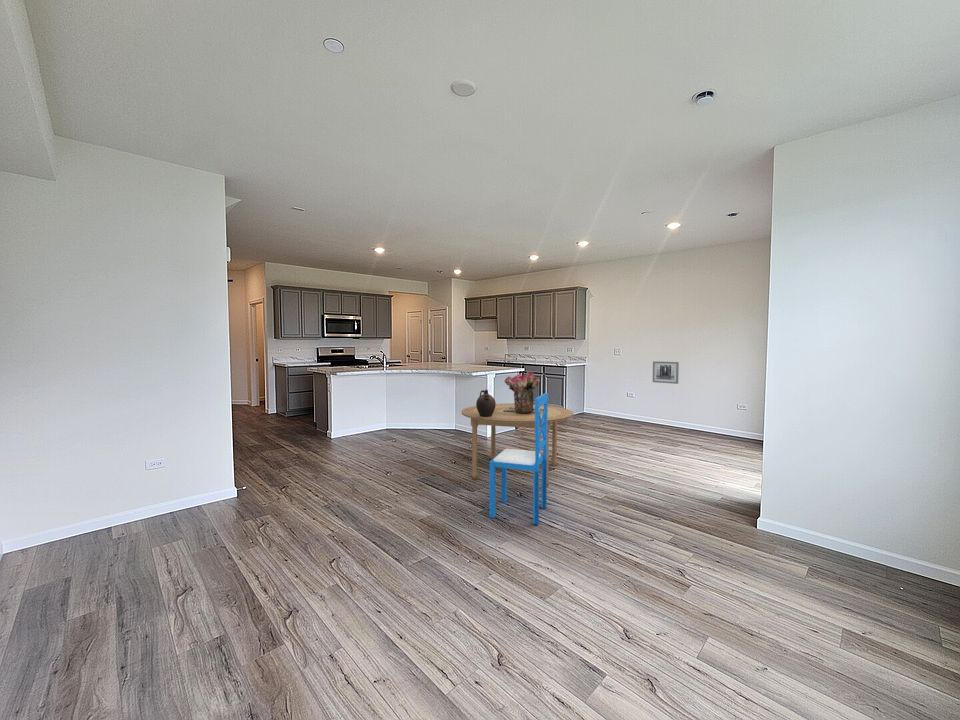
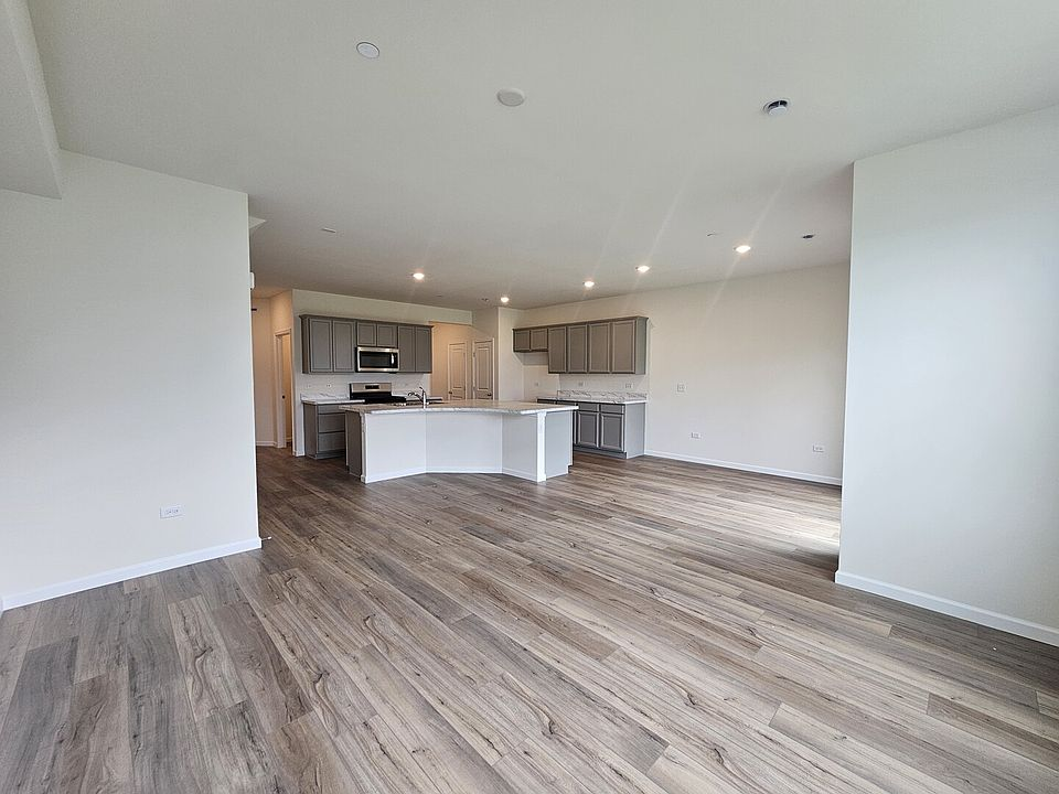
- dining chair (520, 453)
- bouquet (523, 392)
- dining table (516, 426)
- ceramic jug (486, 402)
- wall art (665, 372)
